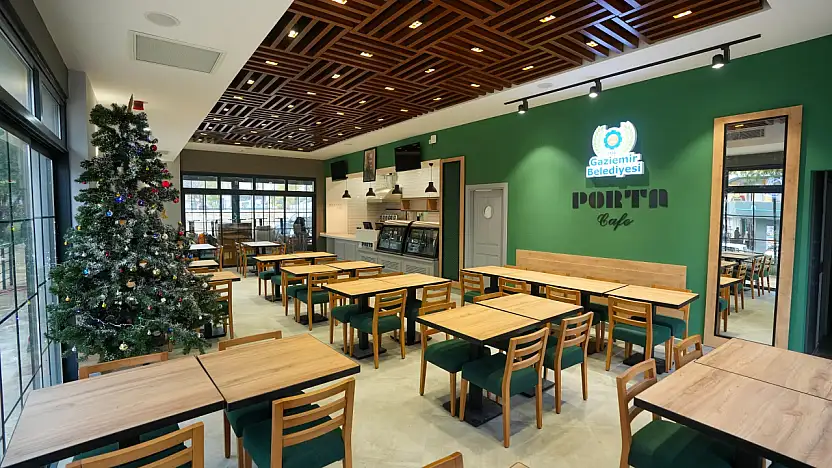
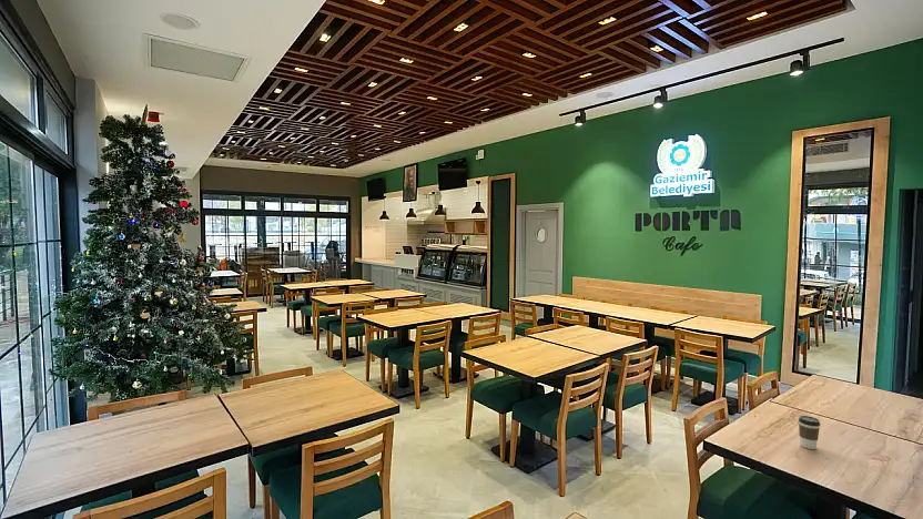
+ coffee cup (809, 431)
